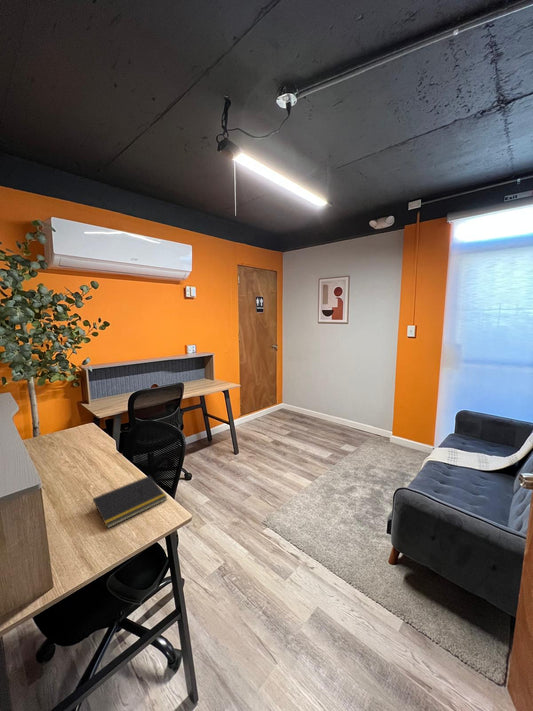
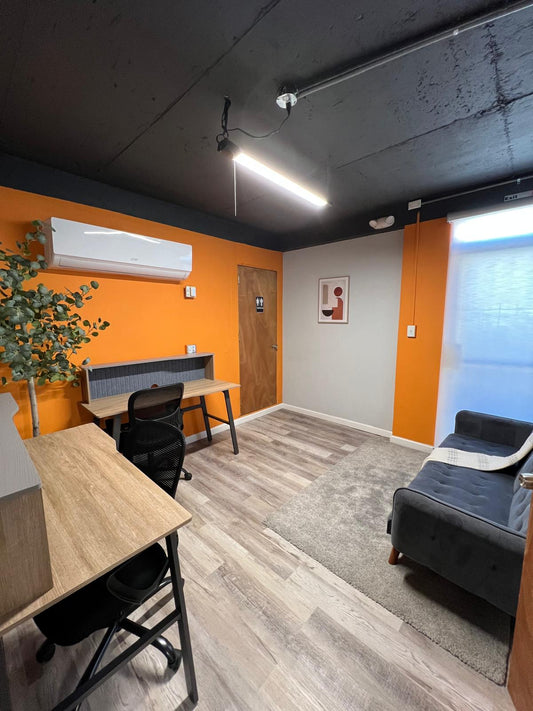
- notepad (131, 498)
